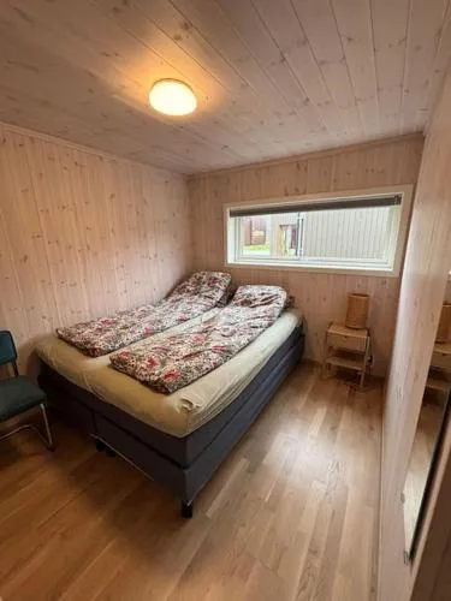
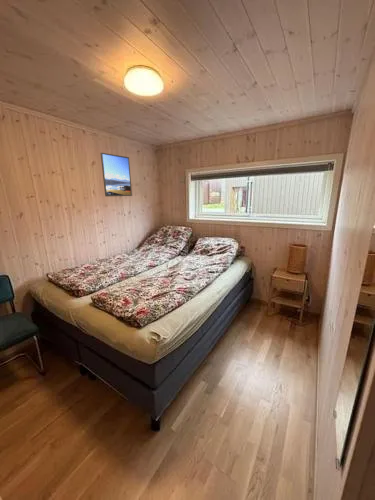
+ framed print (117, 176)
